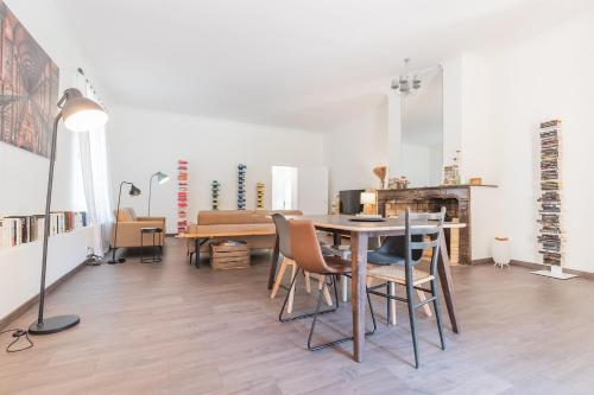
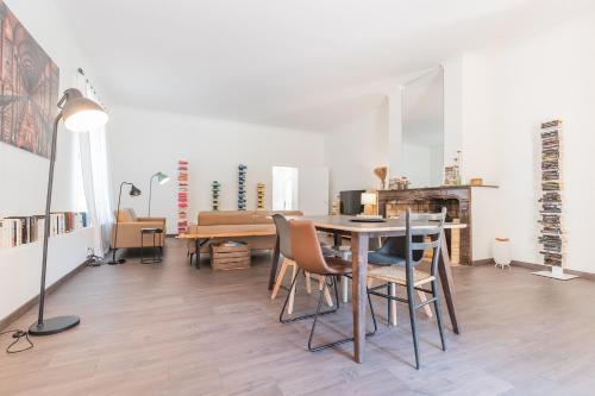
- chandelier (405, 78)
